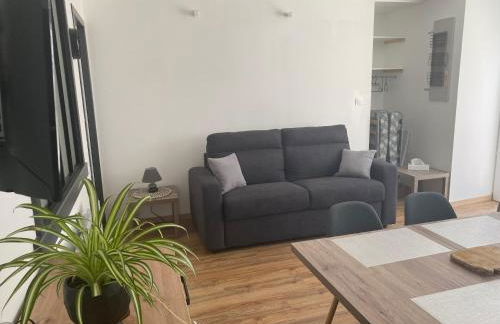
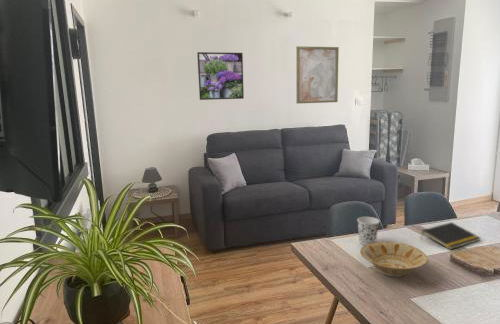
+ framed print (221, 76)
+ notepad (450, 235)
+ wall art (317, 75)
+ cup (367, 231)
+ bowl (392, 262)
